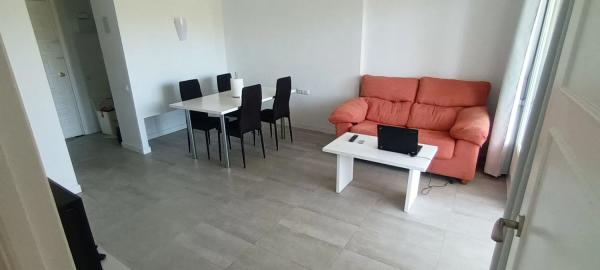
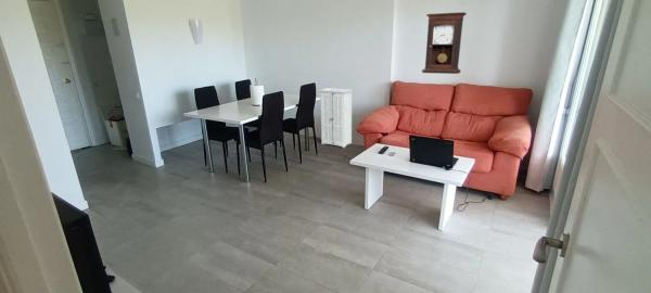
+ storage cabinet (335, 116)
+ pendulum clock (443, 43)
